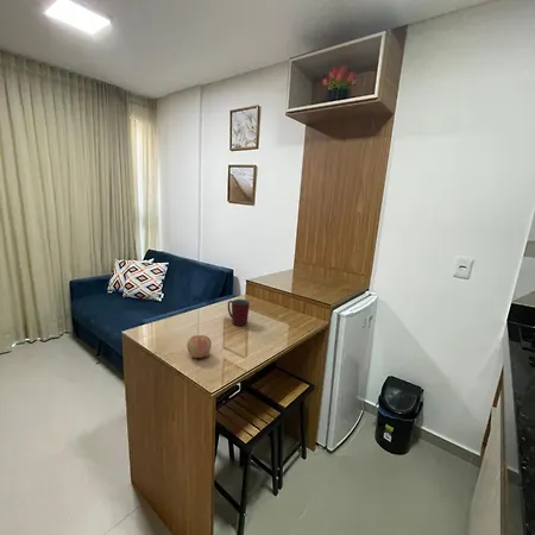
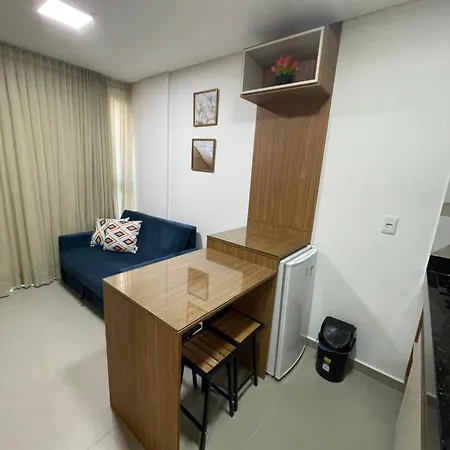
- mug (237, 311)
- apple (199, 346)
